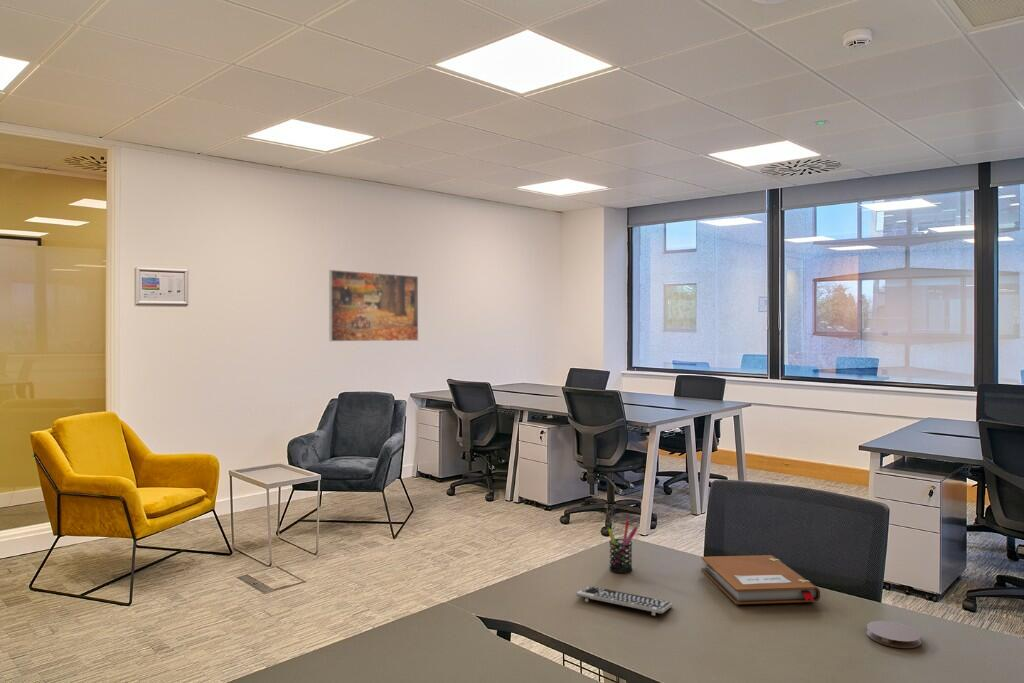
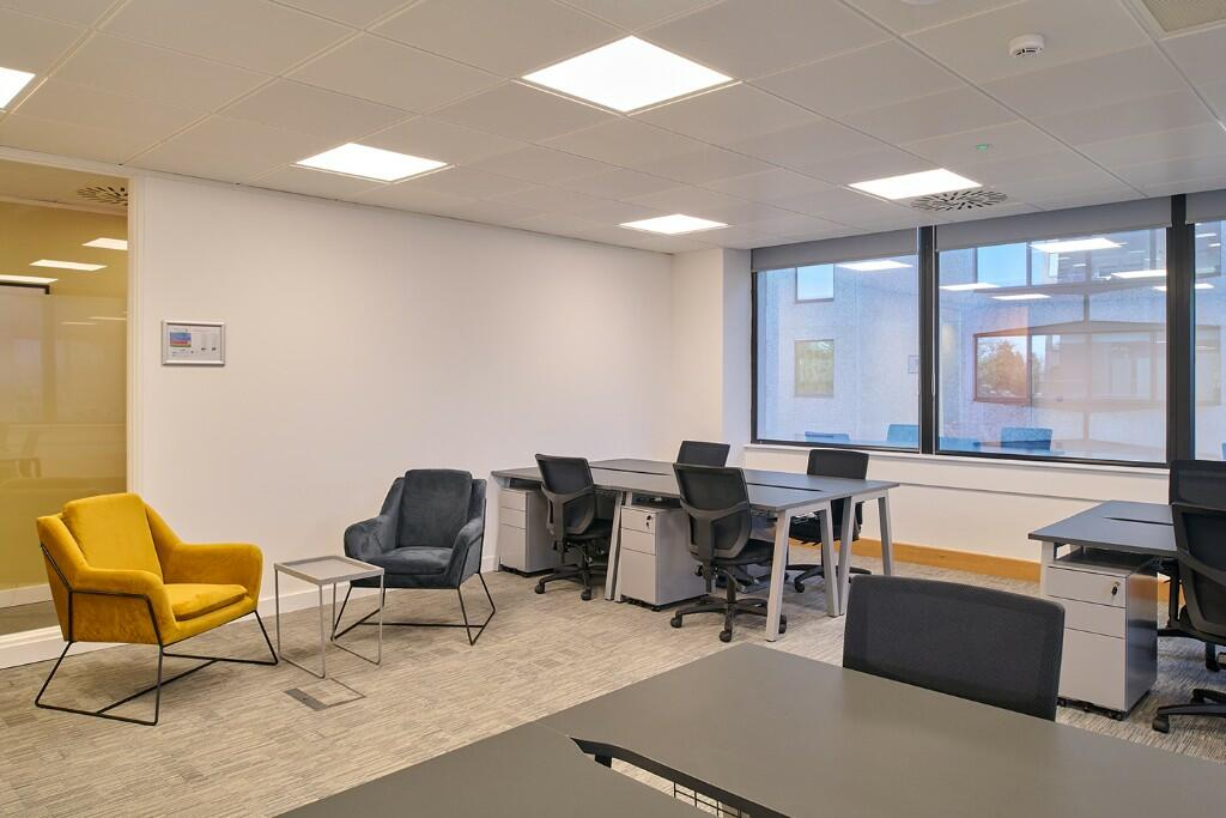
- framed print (376, 307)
- pen holder (619, 544)
- coaster (893, 633)
- notebook (758, 578)
- keyboard (623, 598)
